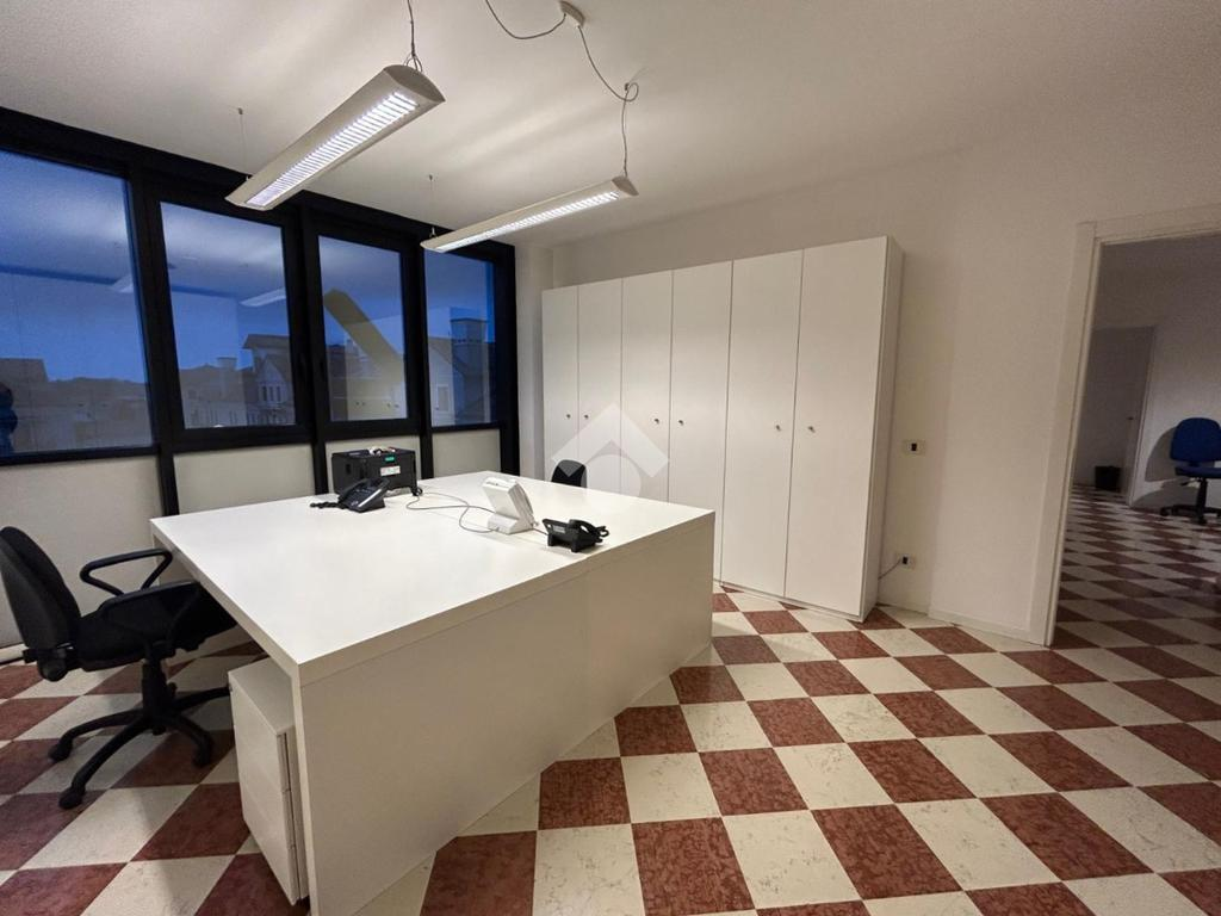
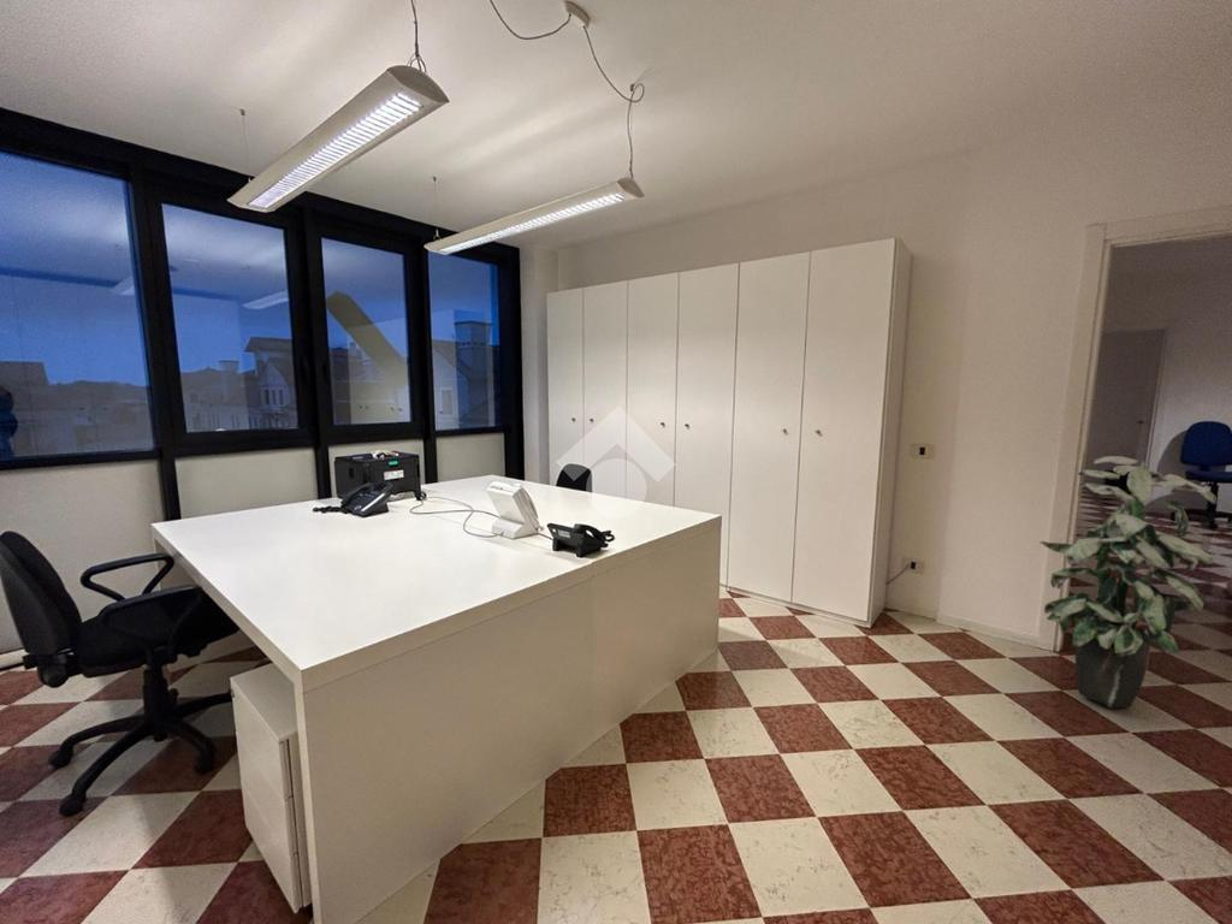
+ indoor plant (1115, 579)
